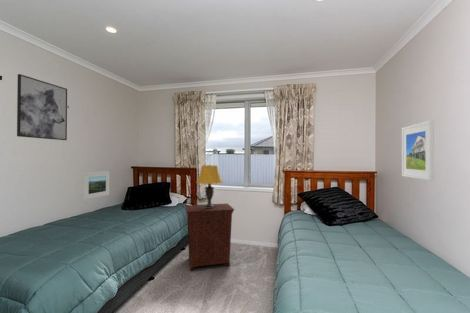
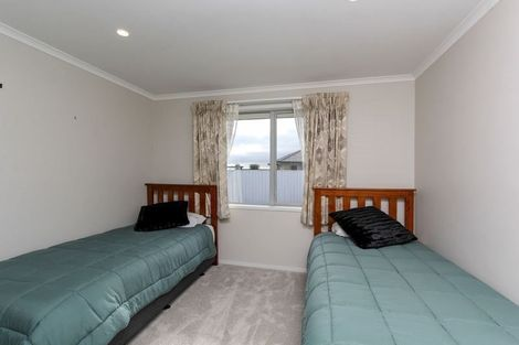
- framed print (415, 151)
- table lamp (209, 186)
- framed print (97, 184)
- wall art (44, 110)
- nightstand (208, 234)
